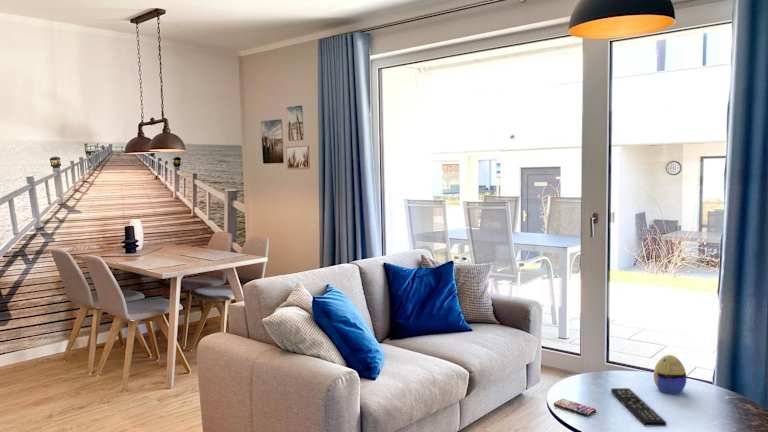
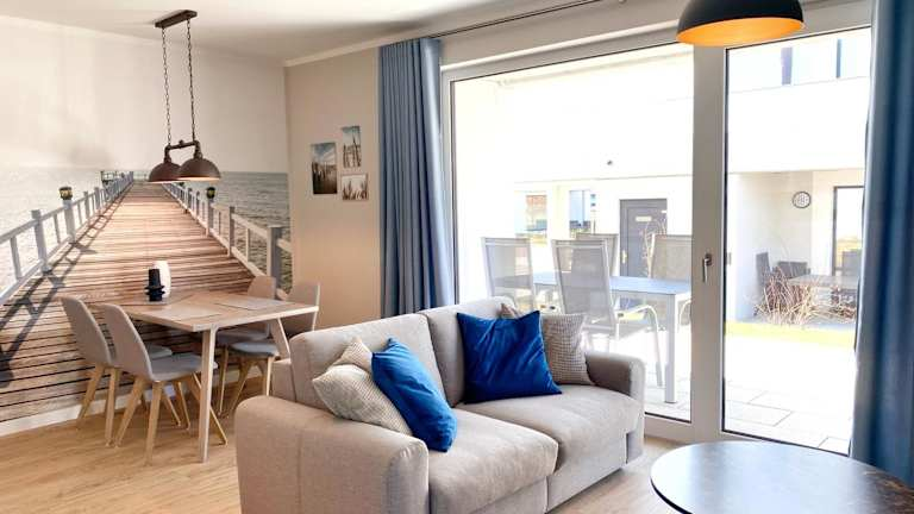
- decorative egg (670, 372)
- smartphone (574, 407)
- remote control (636, 405)
